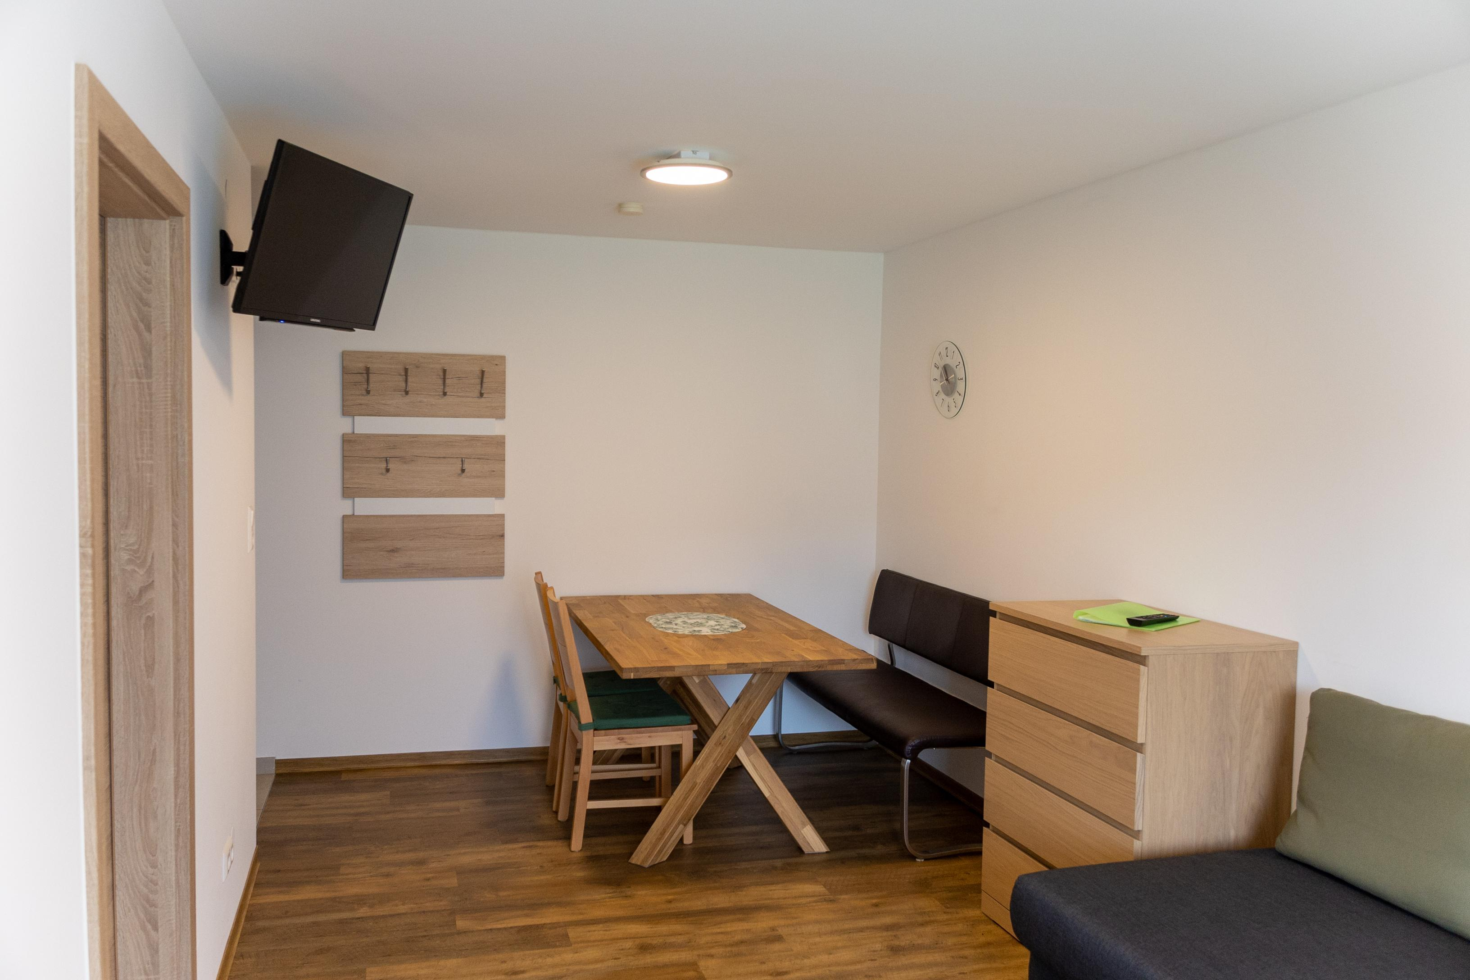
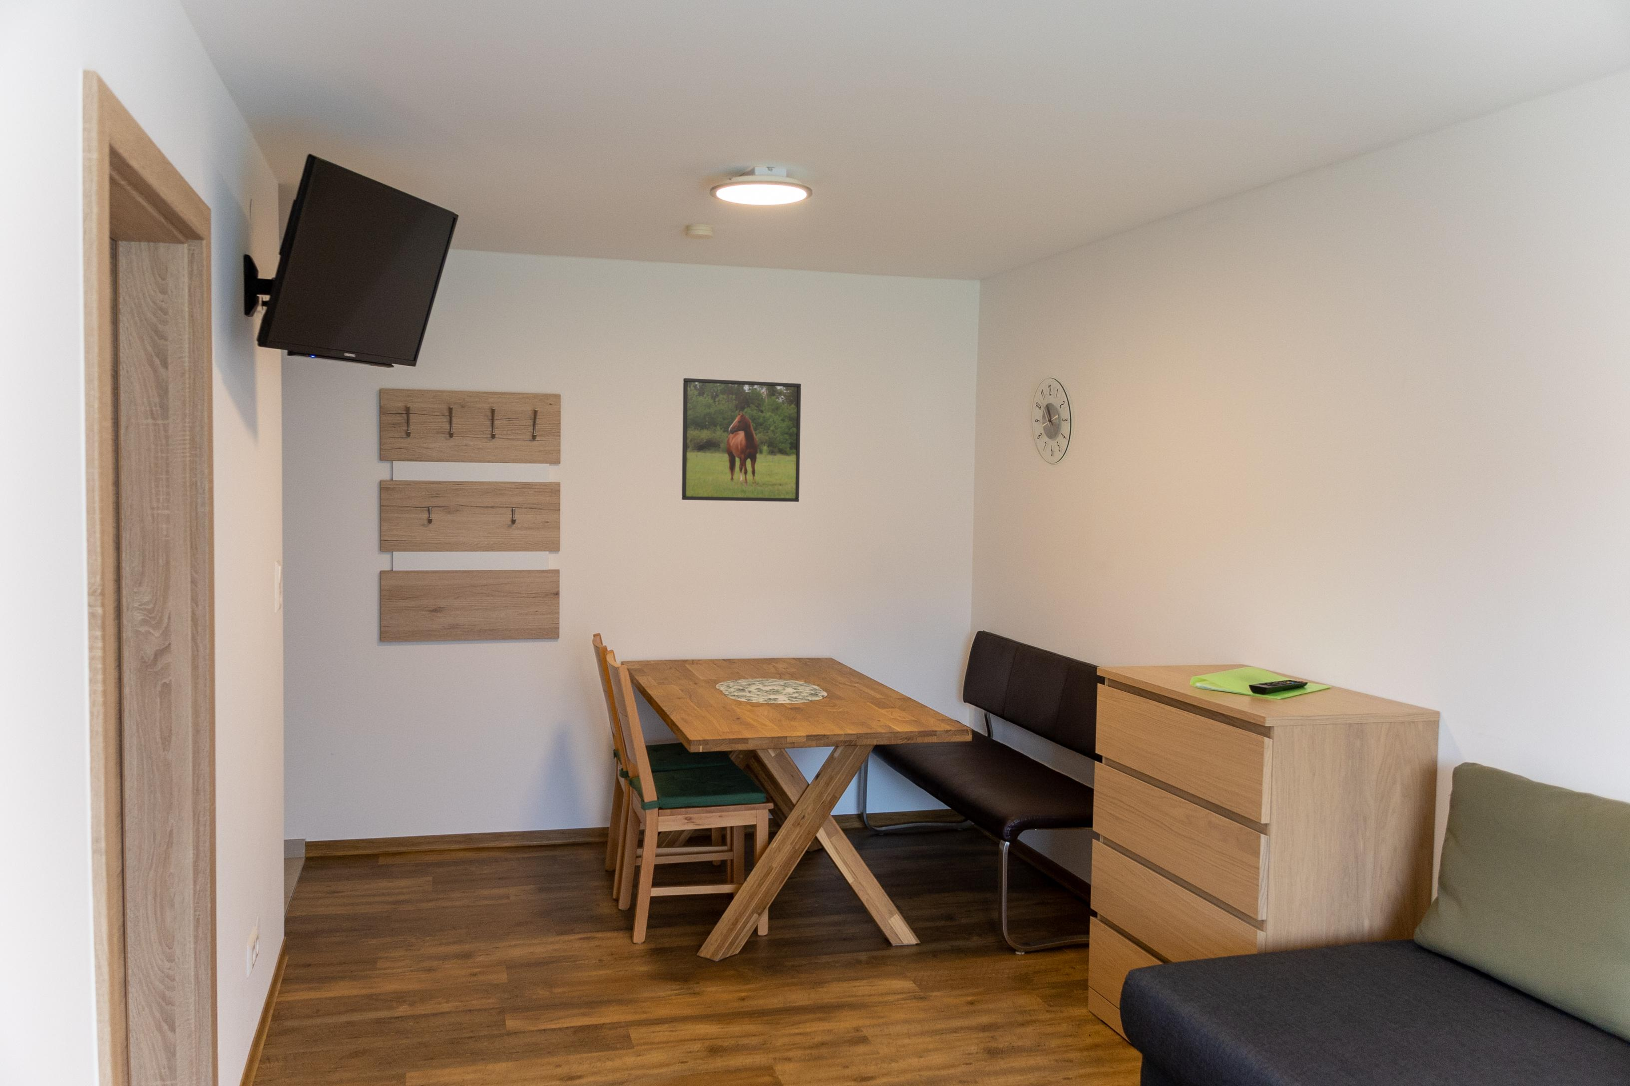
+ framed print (742, 441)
